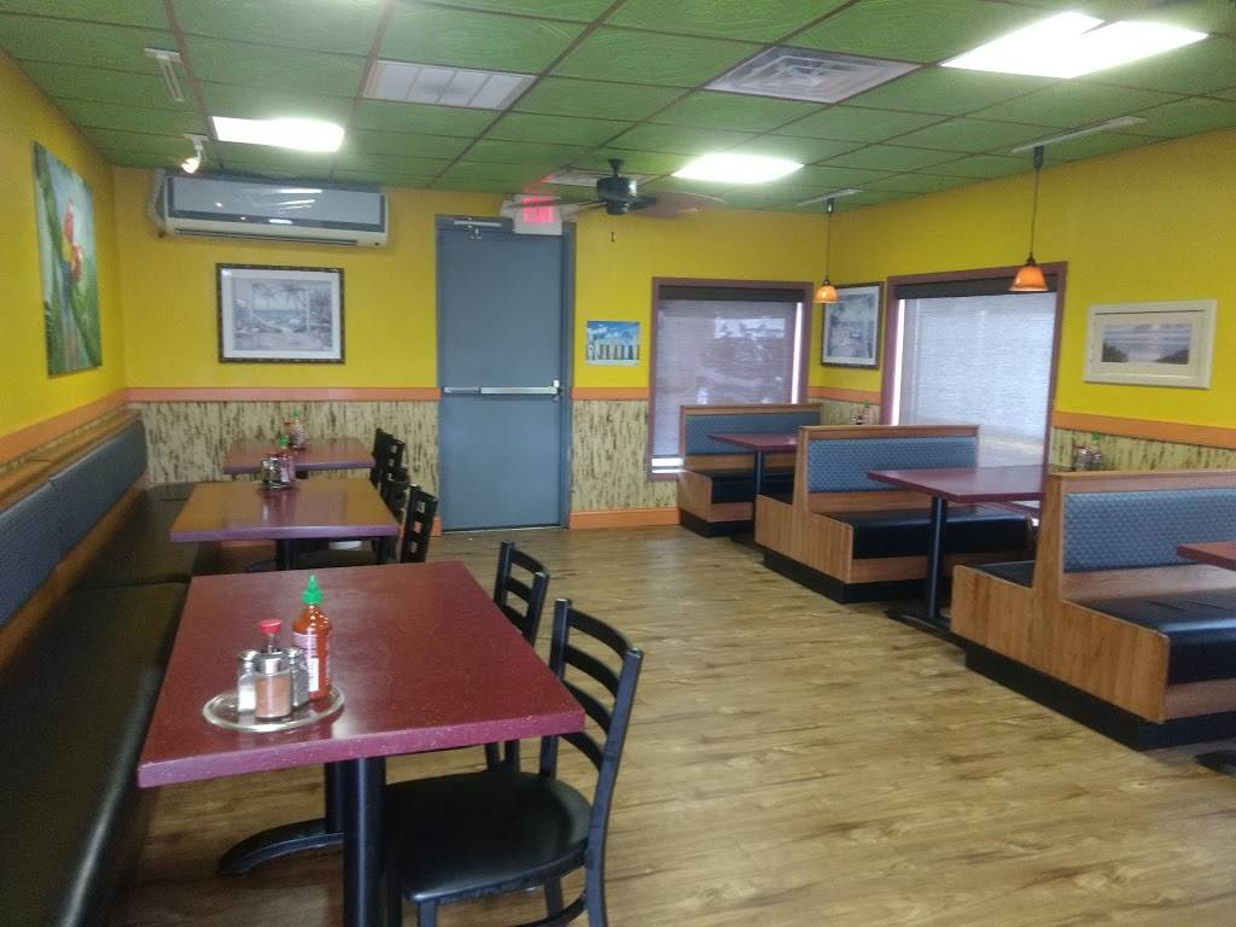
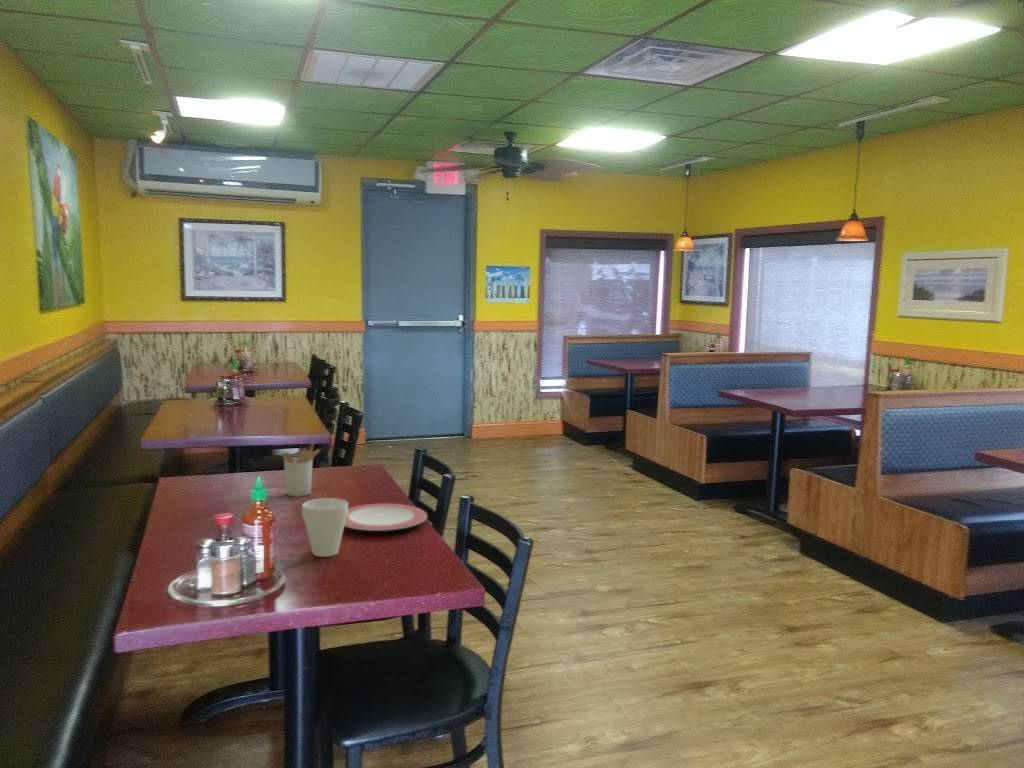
+ plate (381, 518)
+ cup (325, 528)
+ utensil holder (302, 469)
